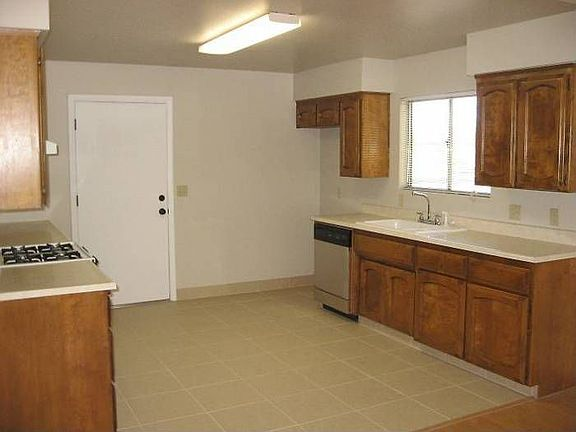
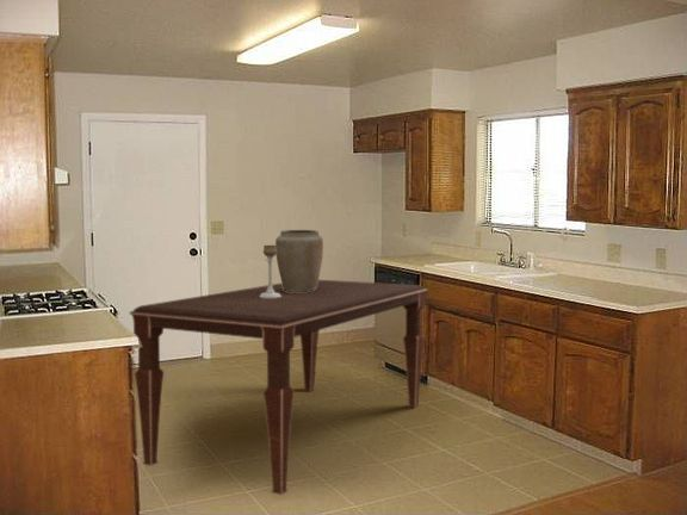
+ dining table (303, 364)
+ vase (299, 260)
+ candle holder (270, 271)
